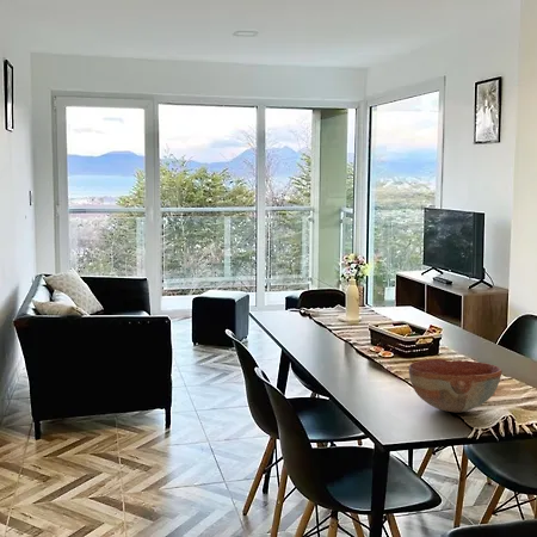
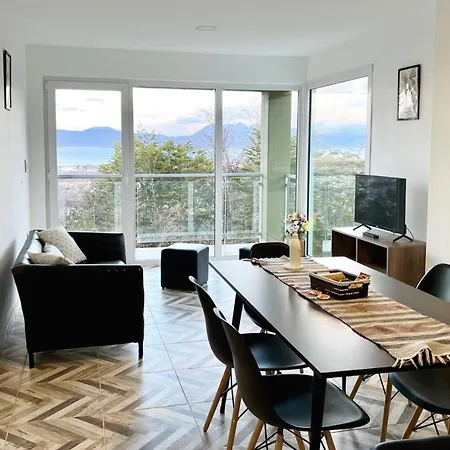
- bowl (453, 387)
